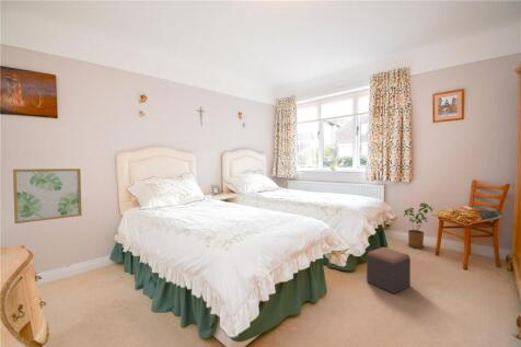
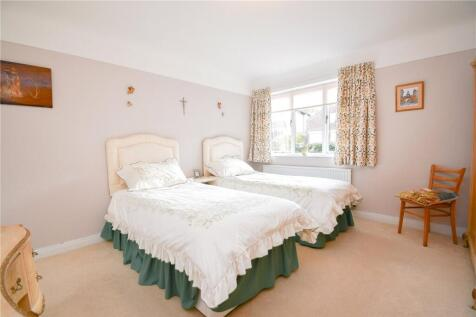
- wall art (49, 194)
- house plant (418, 225)
- footstool (387, 267)
